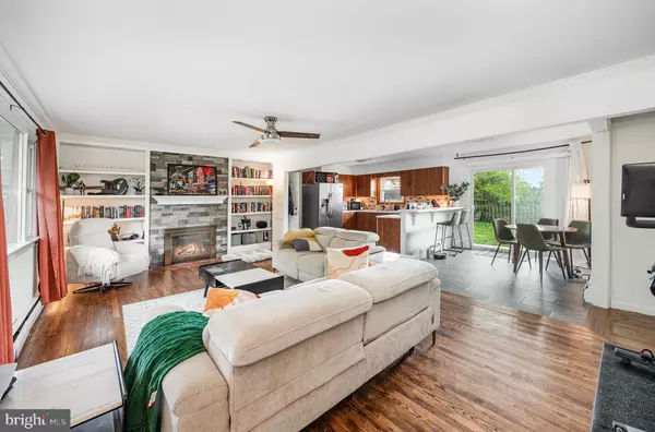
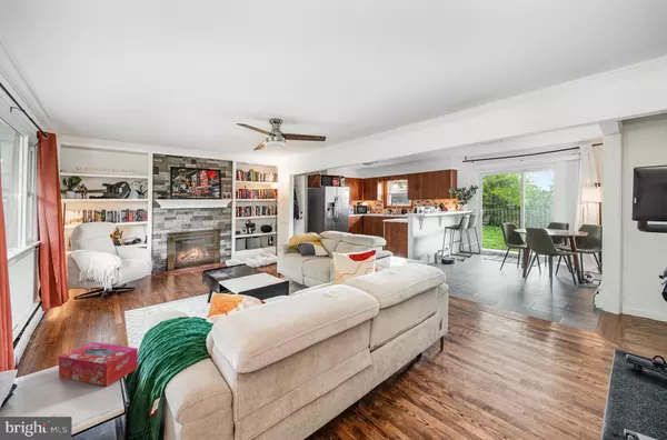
+ tissue box (99, 362)
